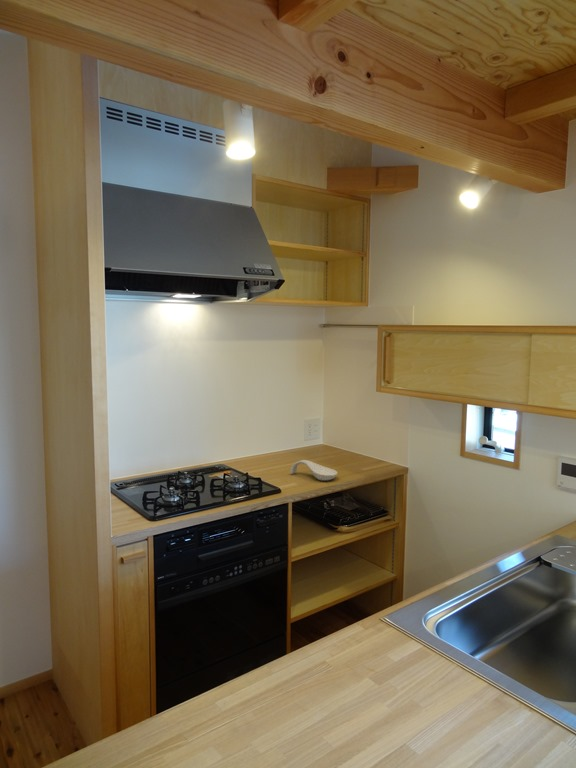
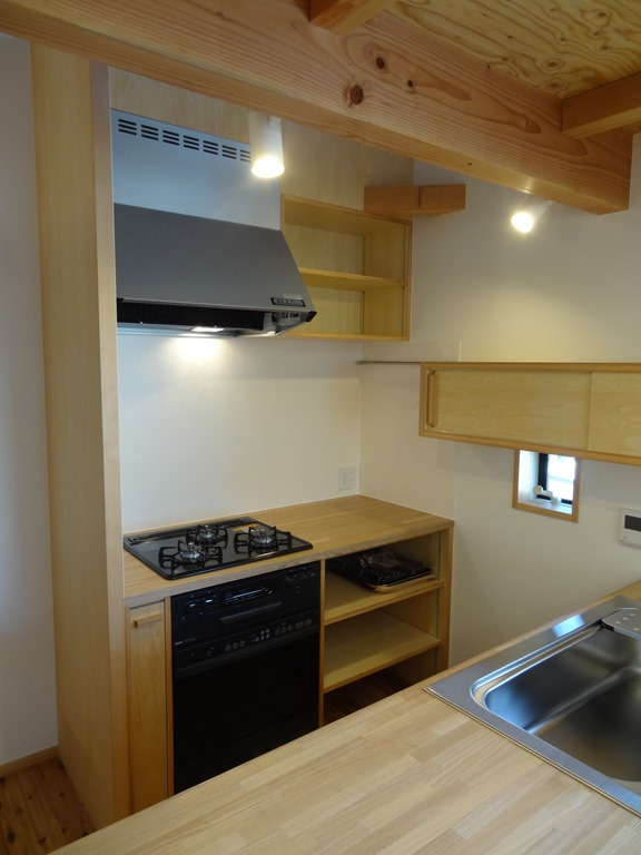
- spoon rest (313, 469)
